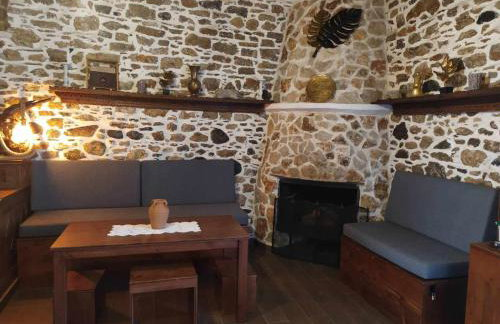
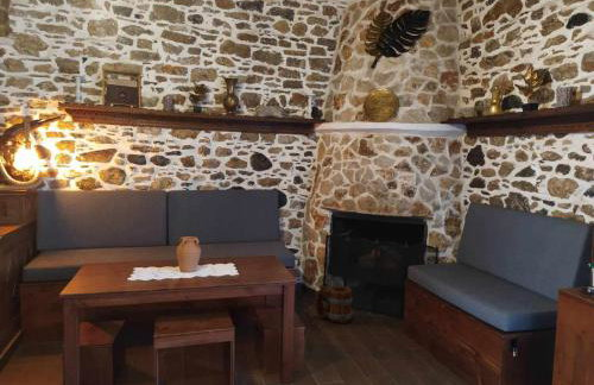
+ wooden mug (334, 301)
